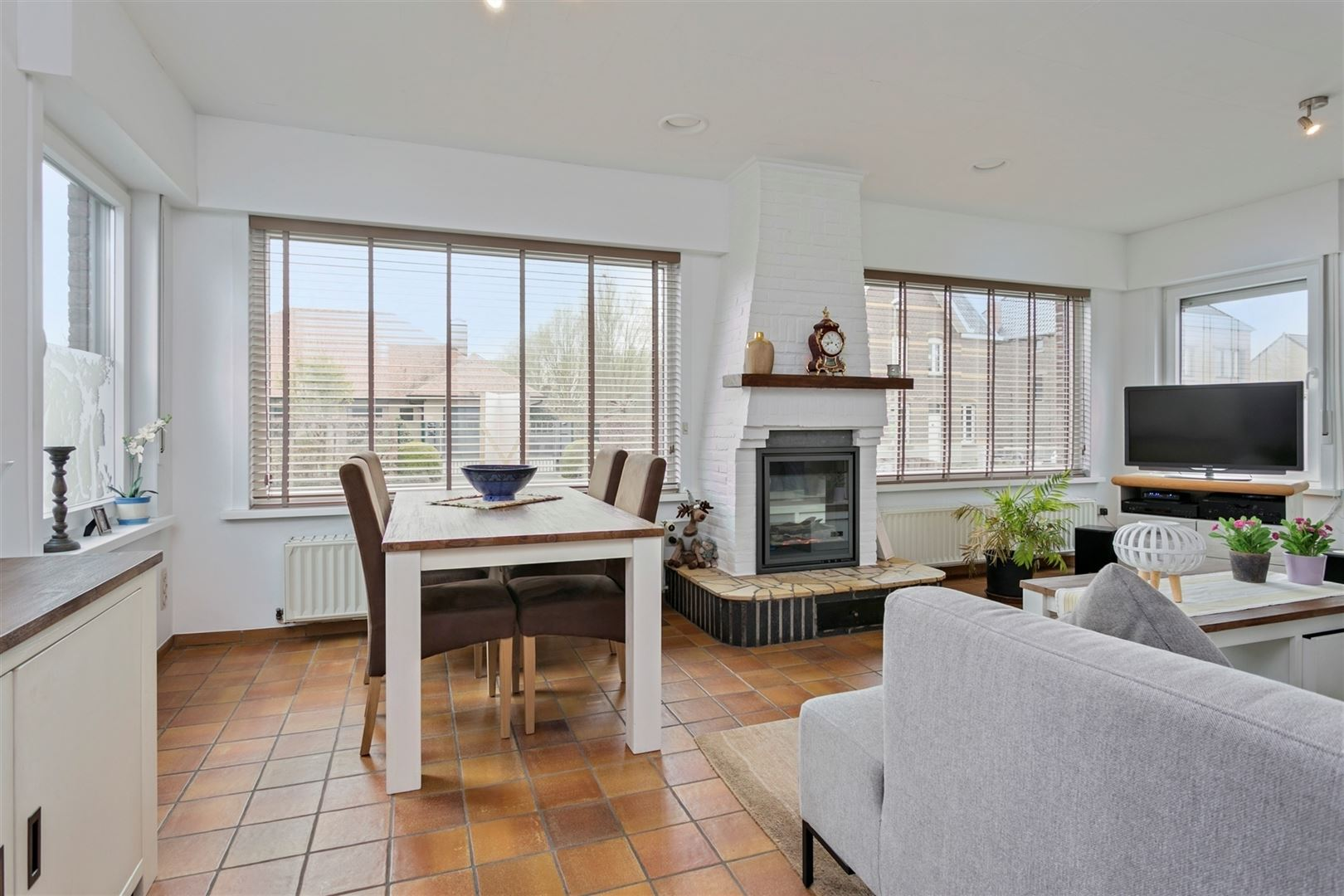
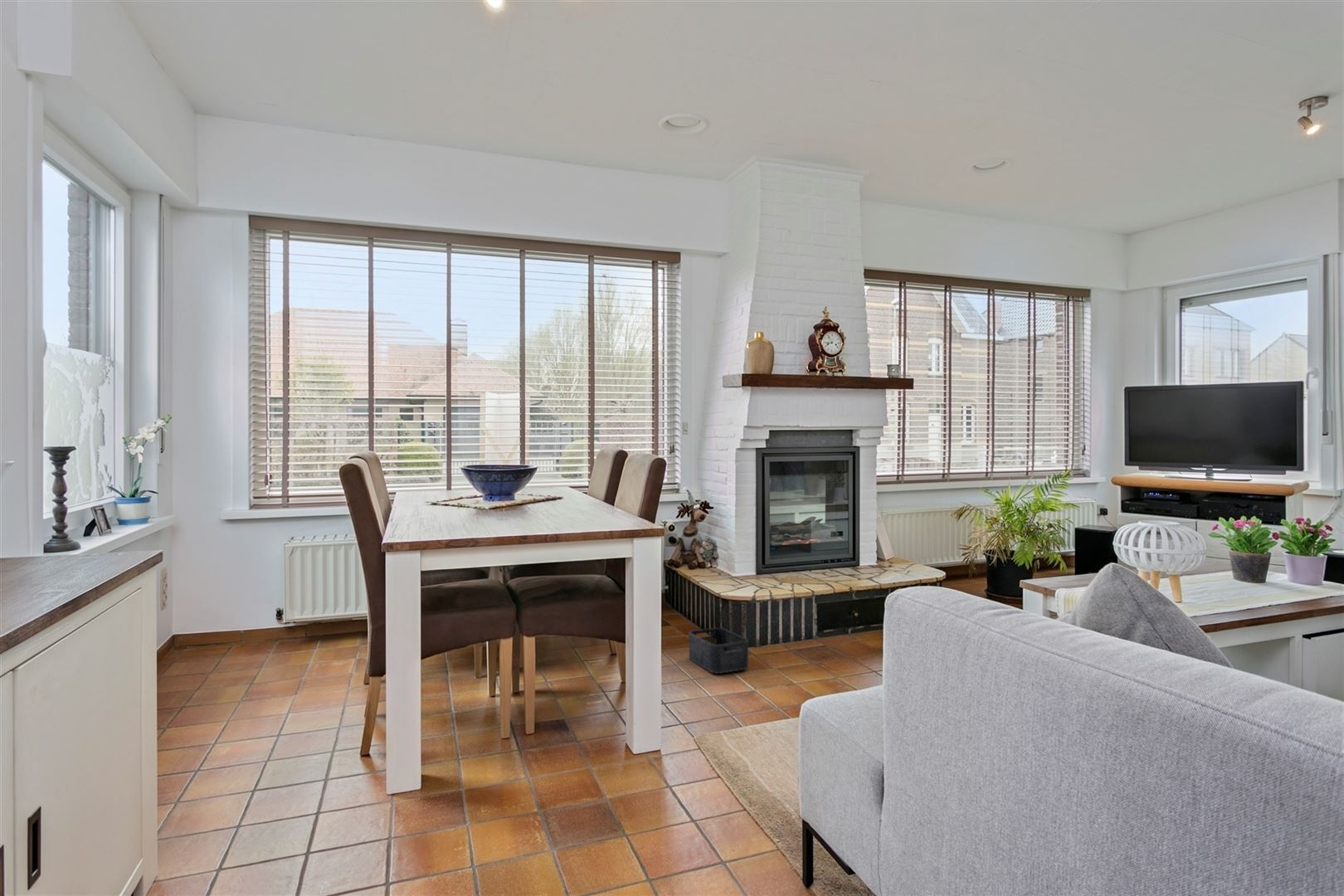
+ storage bin (718, 650)
